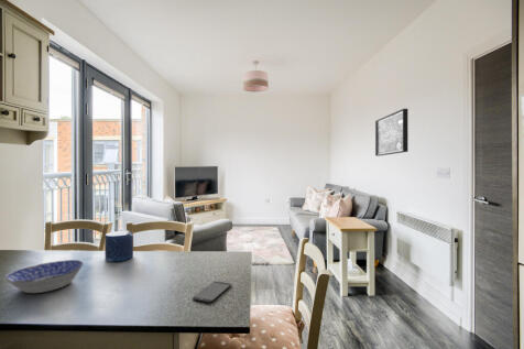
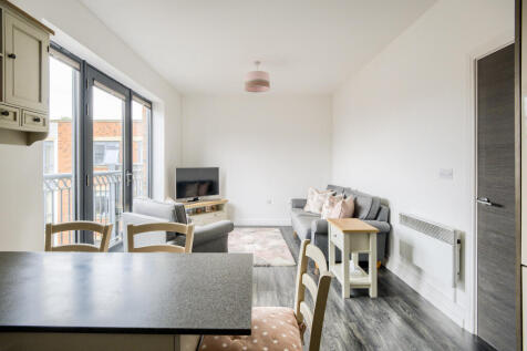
- smartphone (212, 291)
- candle (119, 246)
- bowl (46, 276)
- wall art (390, 134)
